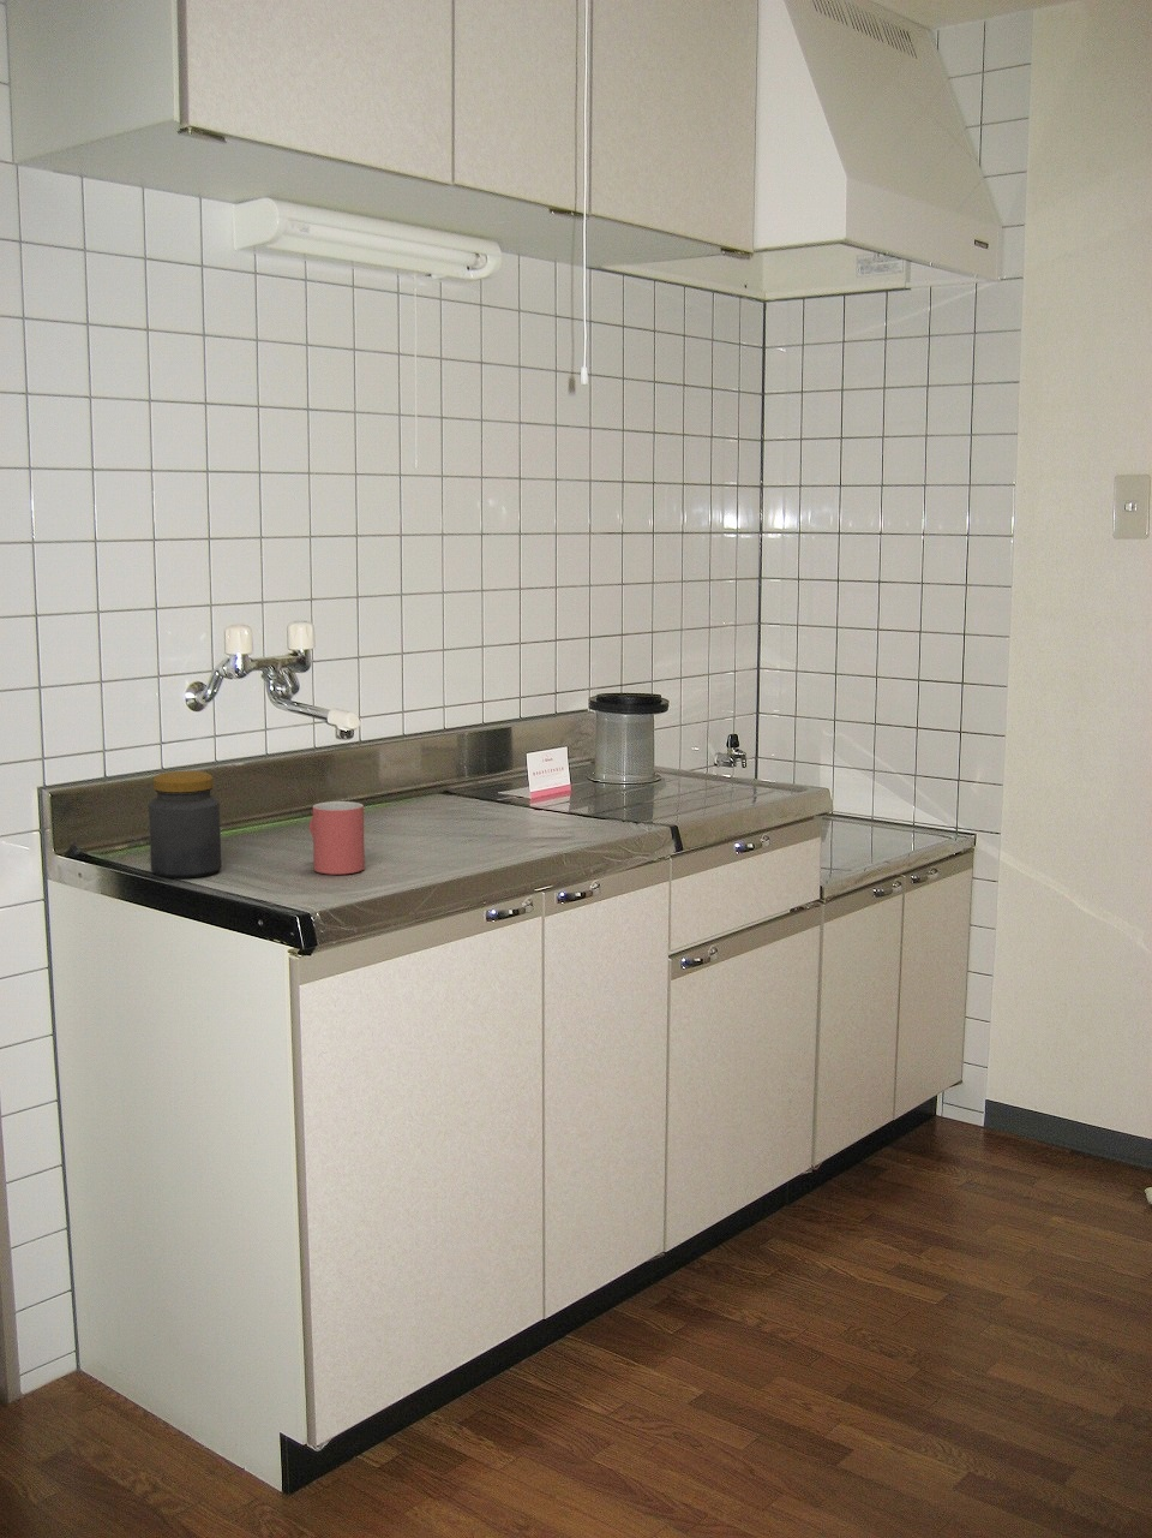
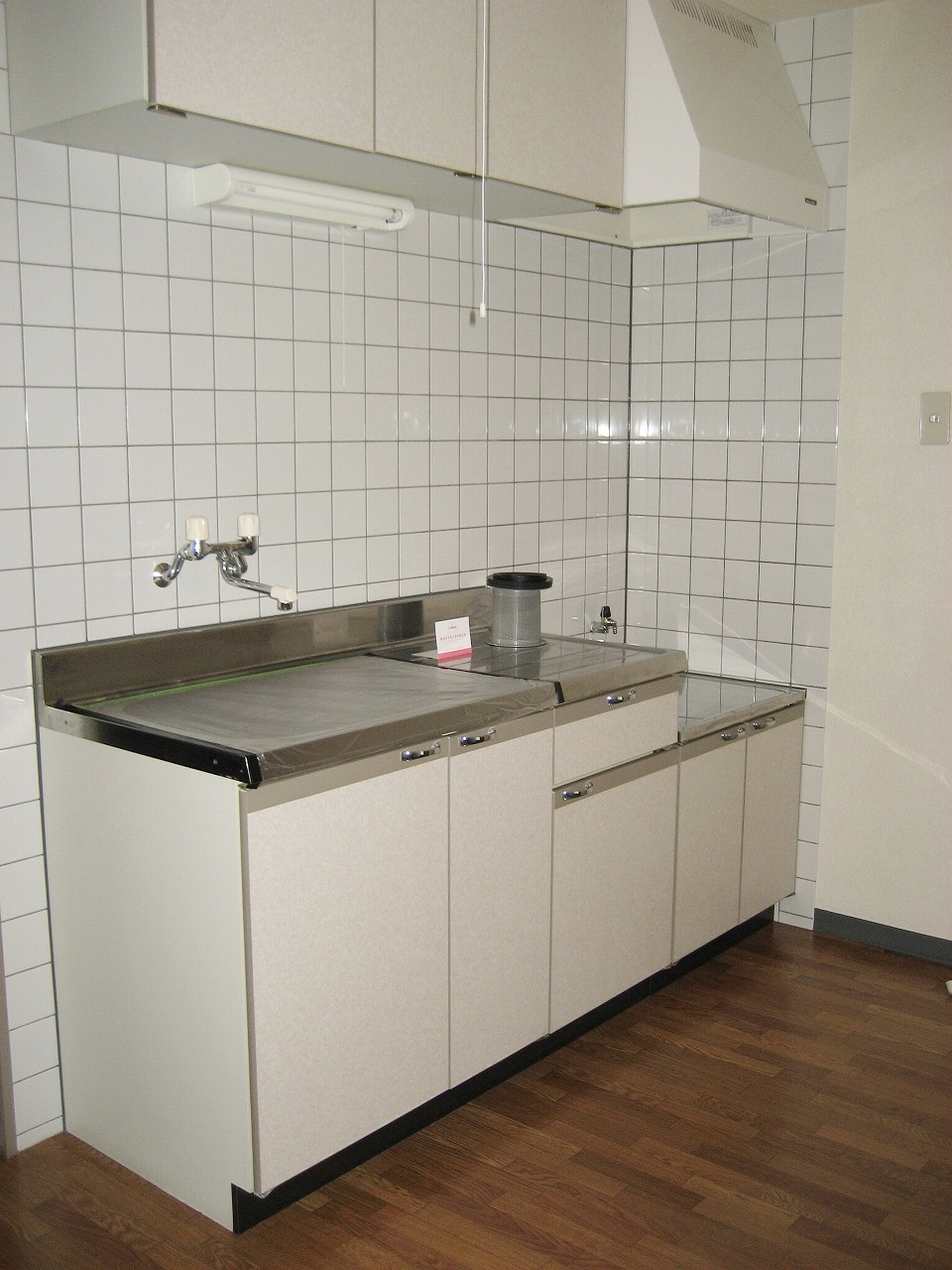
- jar (185, 823)
- mug (332, 836)
